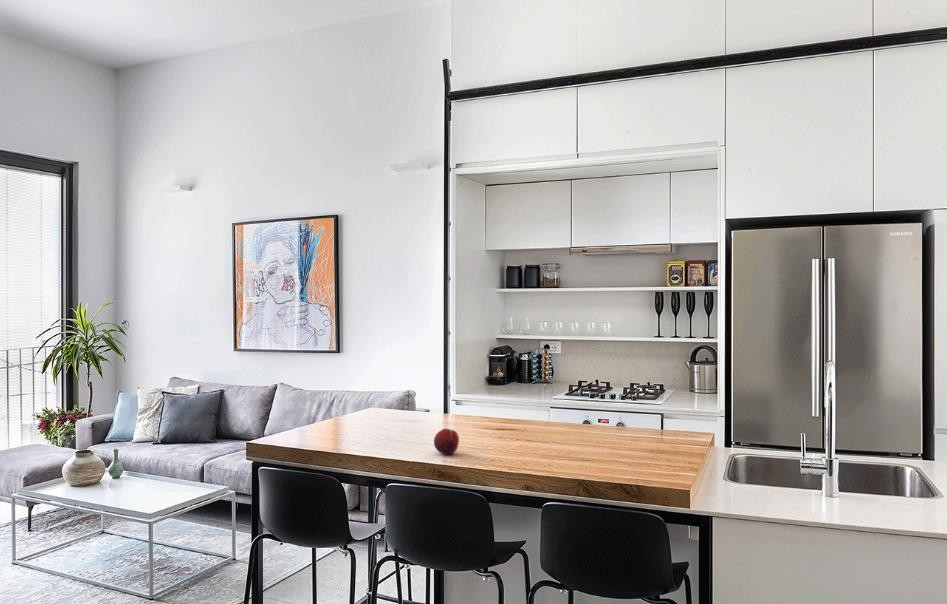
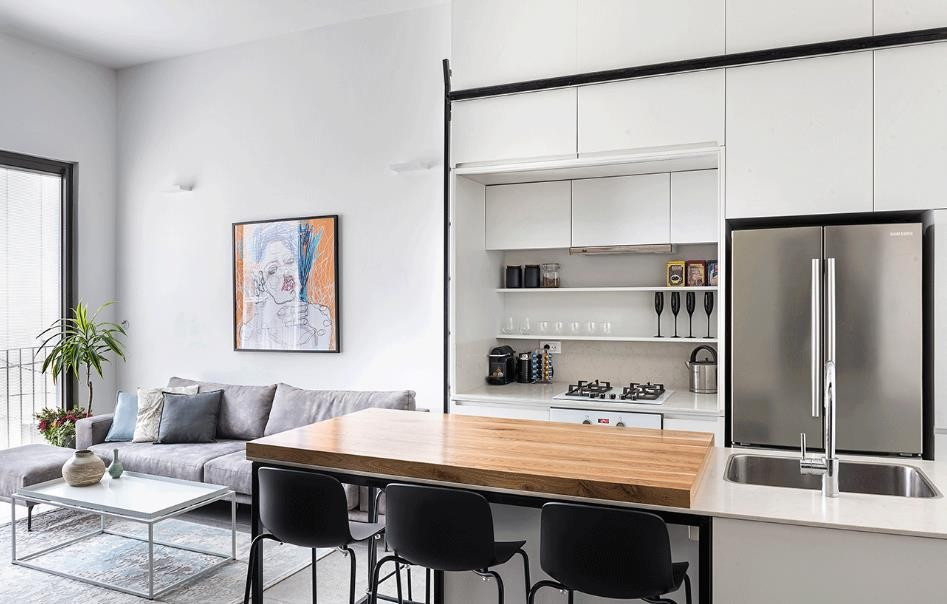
- fruit (446, 441)
